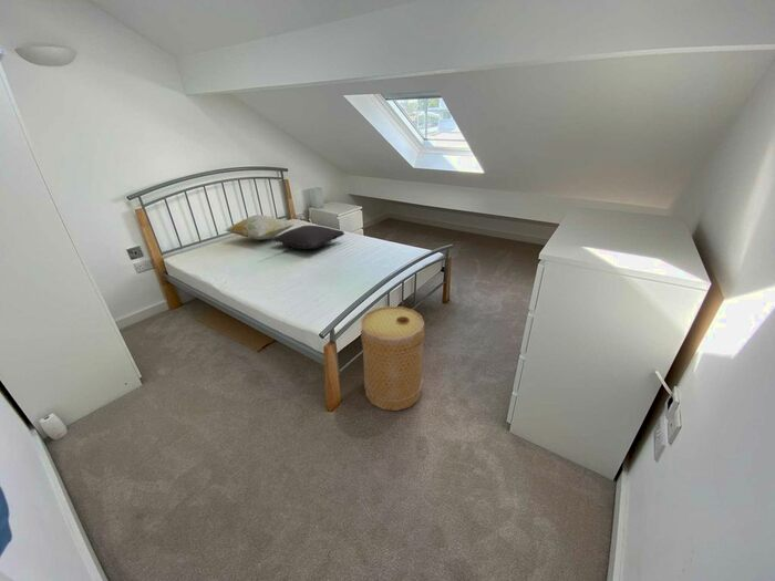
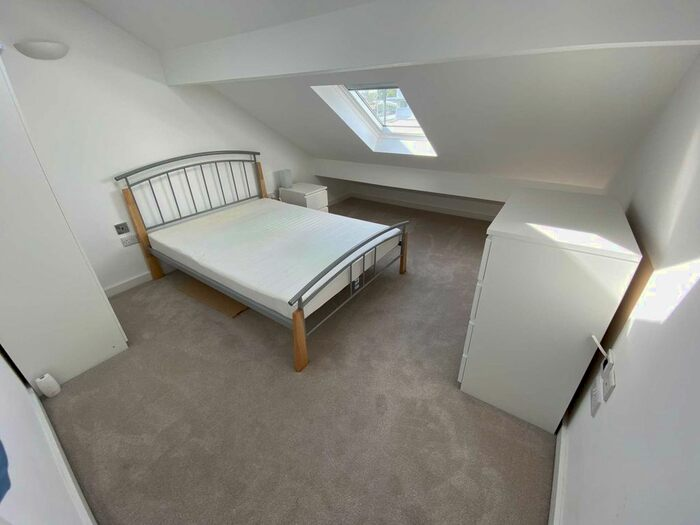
- pillow (309, 237)
- basket (392, 356)
- decorative pillow (260, 227)
